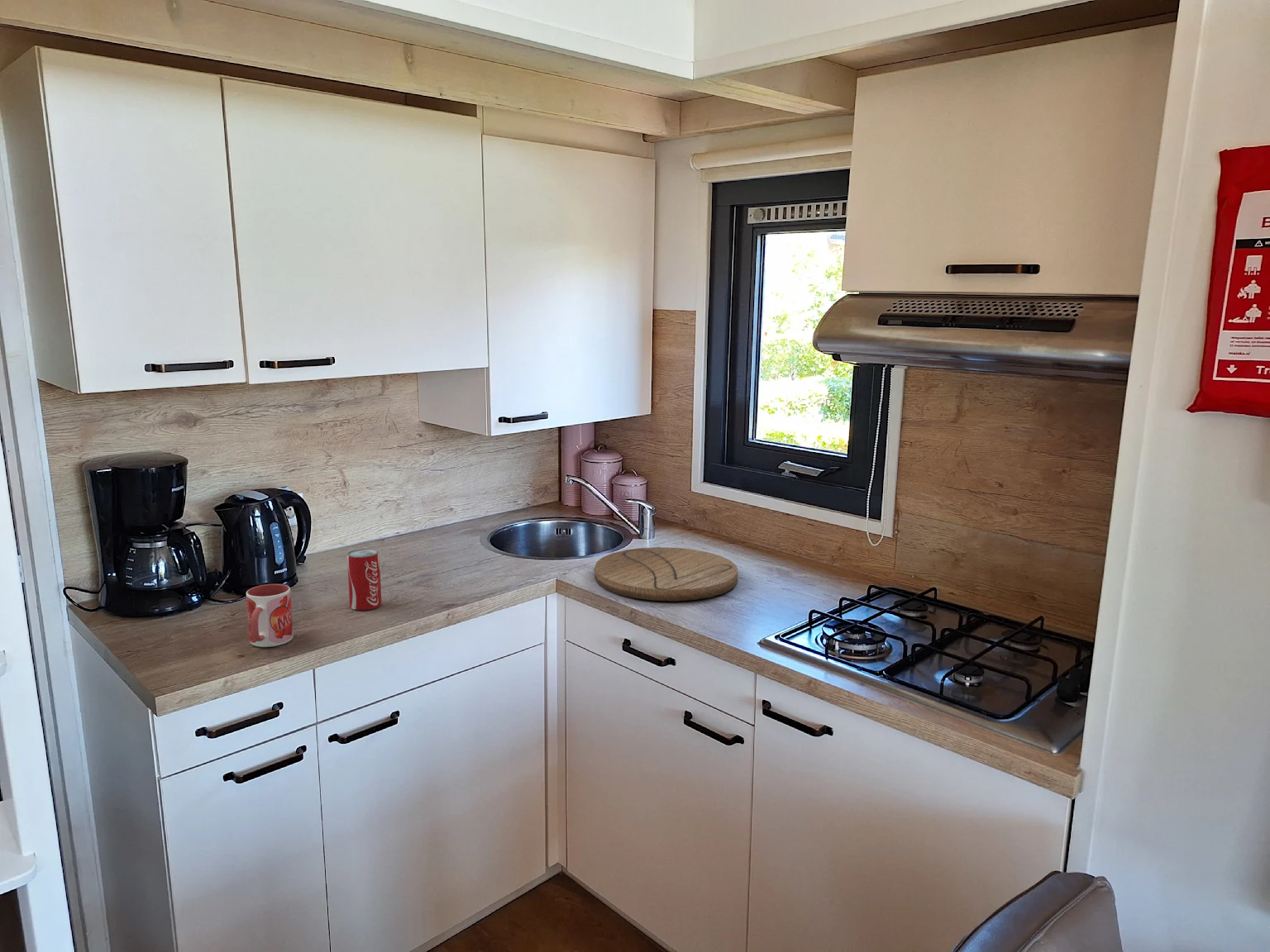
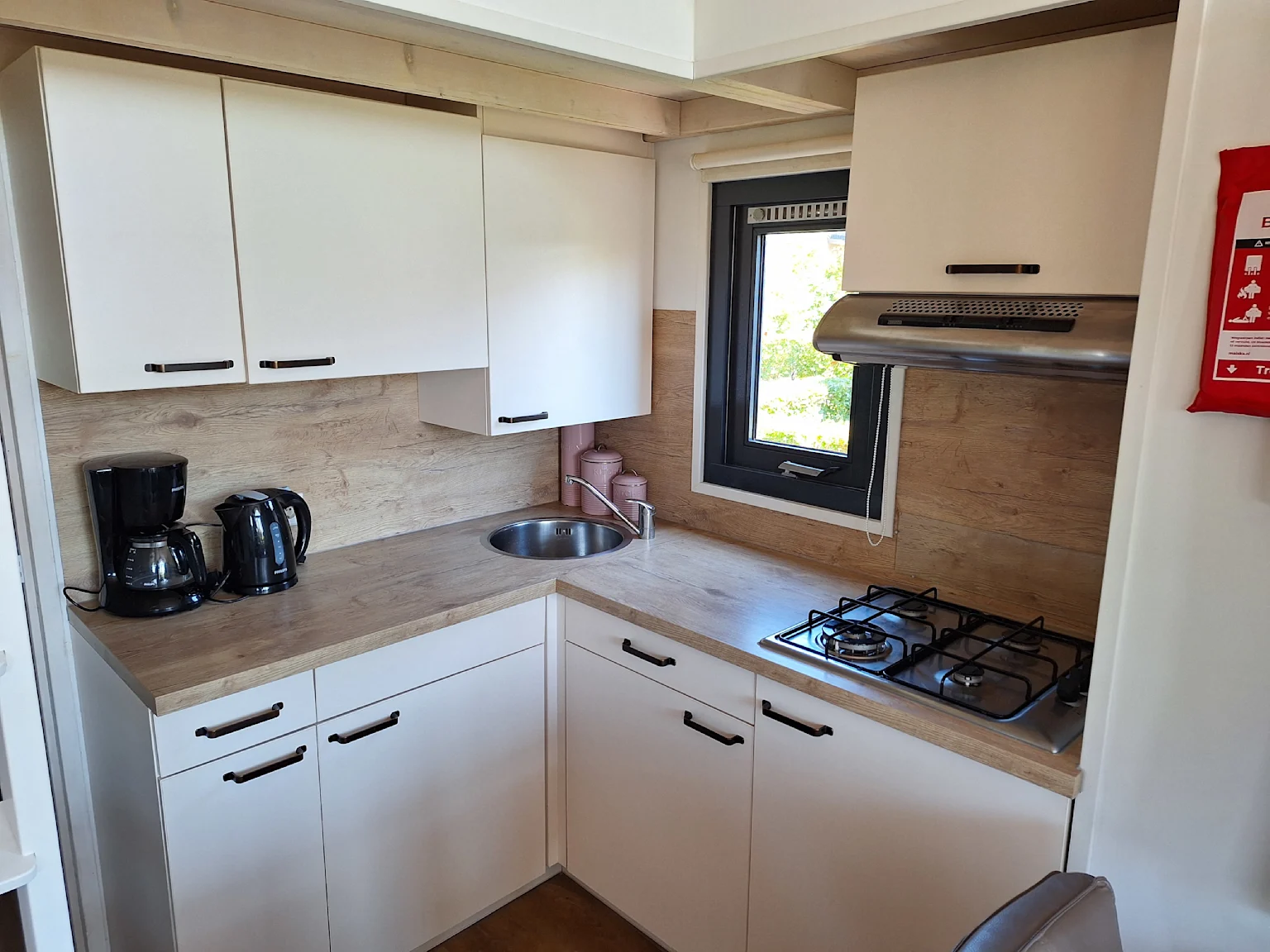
- beverage can (364, 578)
- cutting board (666, 572)
- mug (265, 618)
